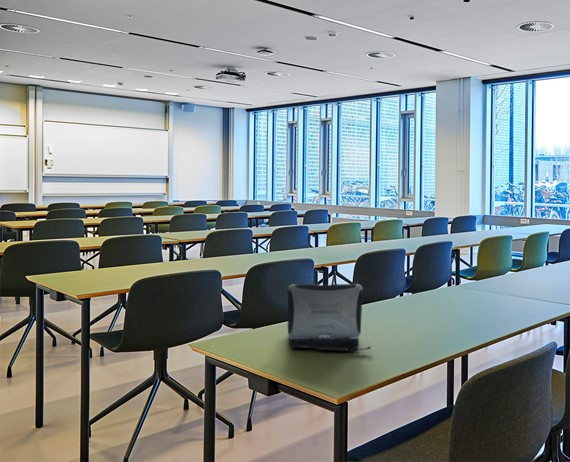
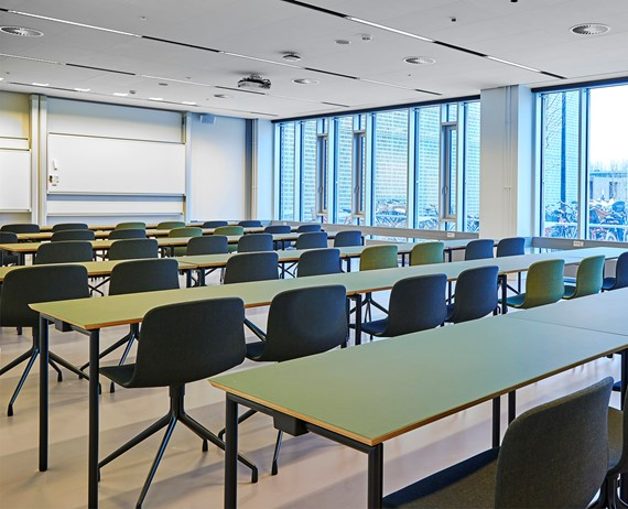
- laptop (324, 312)
